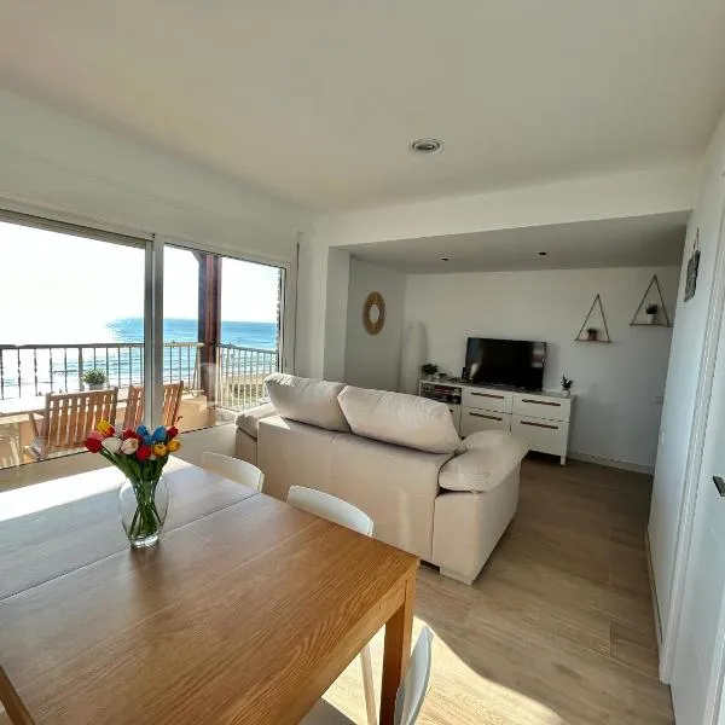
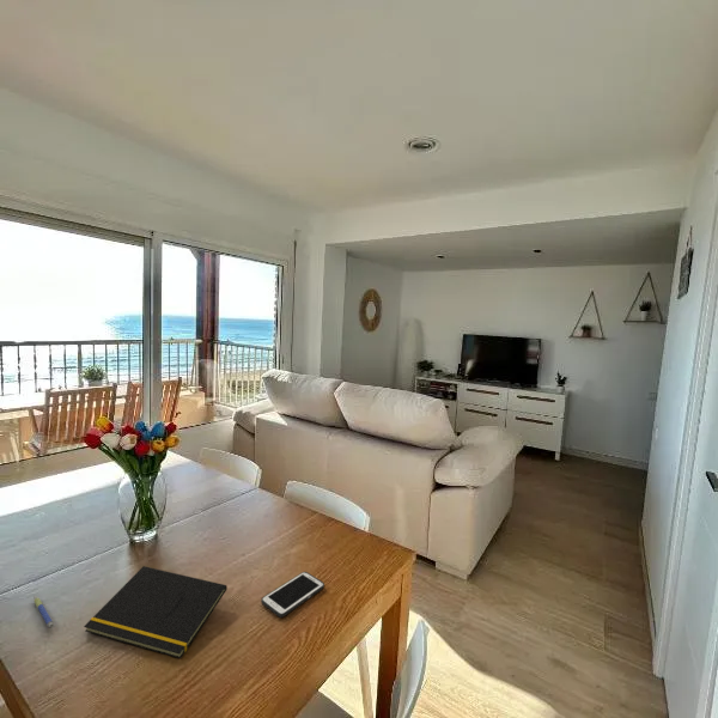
+ cell phone (293, 592)
+ notepad (159, 607)
+ pen (42, 610)
